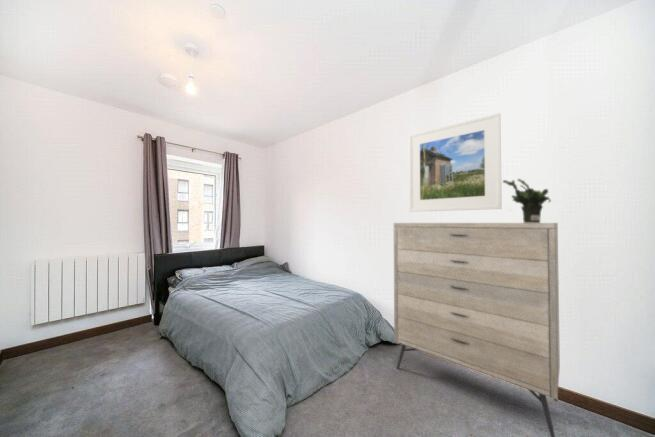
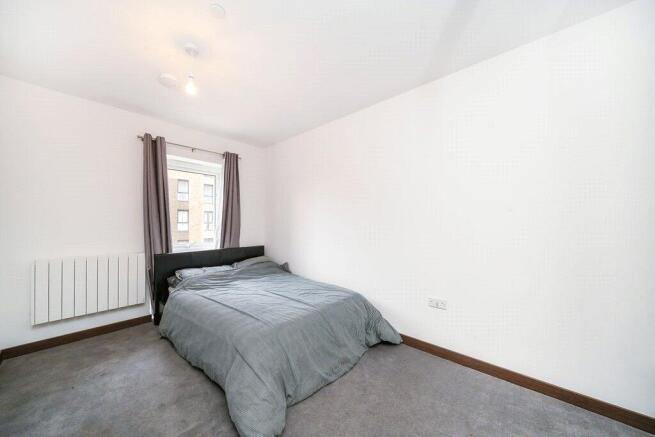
- potted plant (525, 199)
- dresser (468, 302)
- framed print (449, 167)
